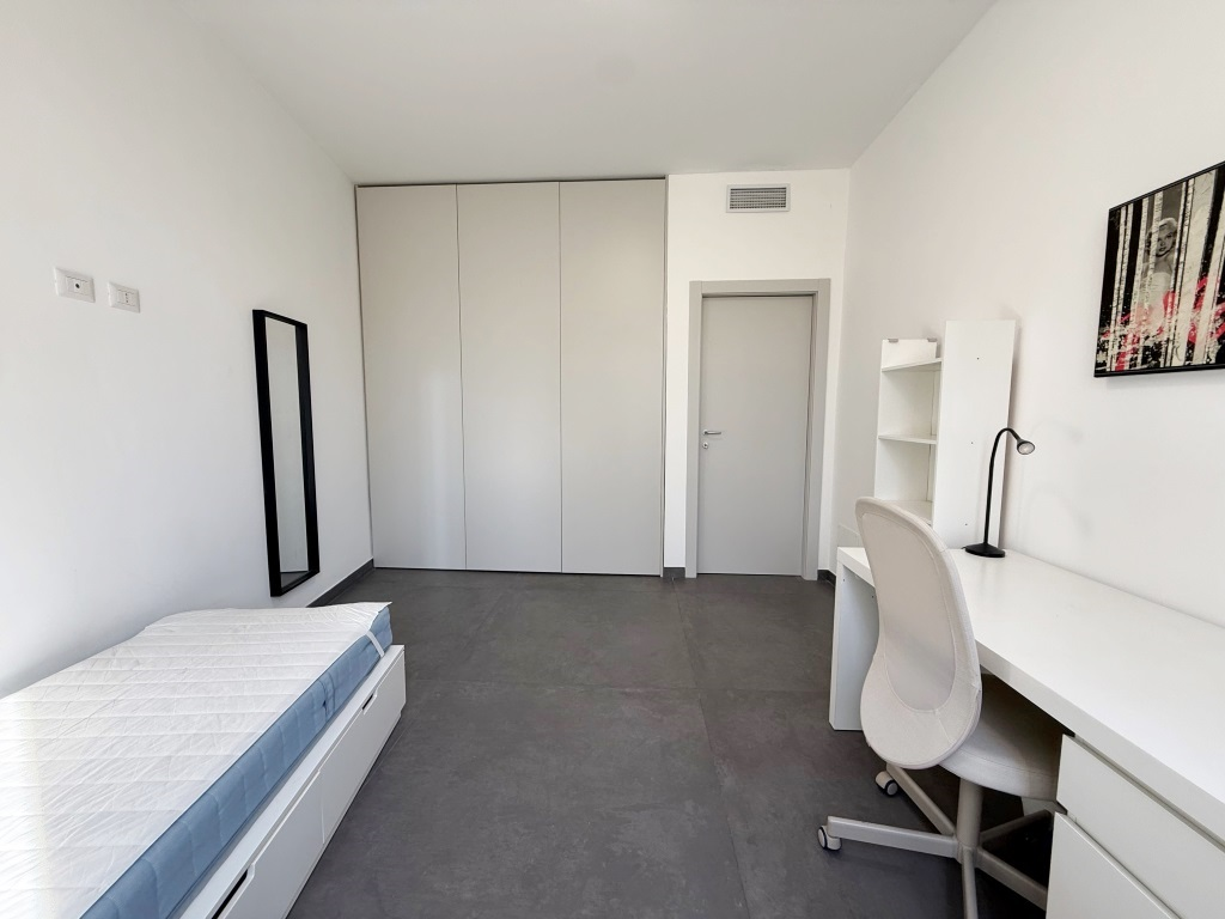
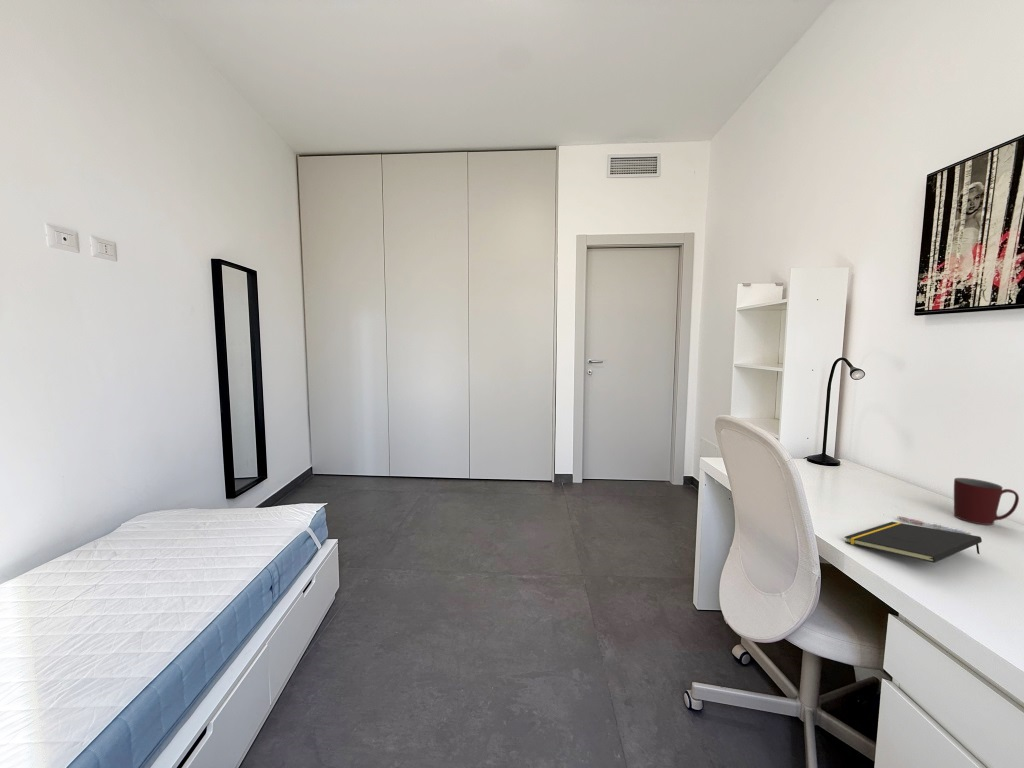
+ mug (983, 502)
+ notepad (910, 539)
+ pen (932, 524)
